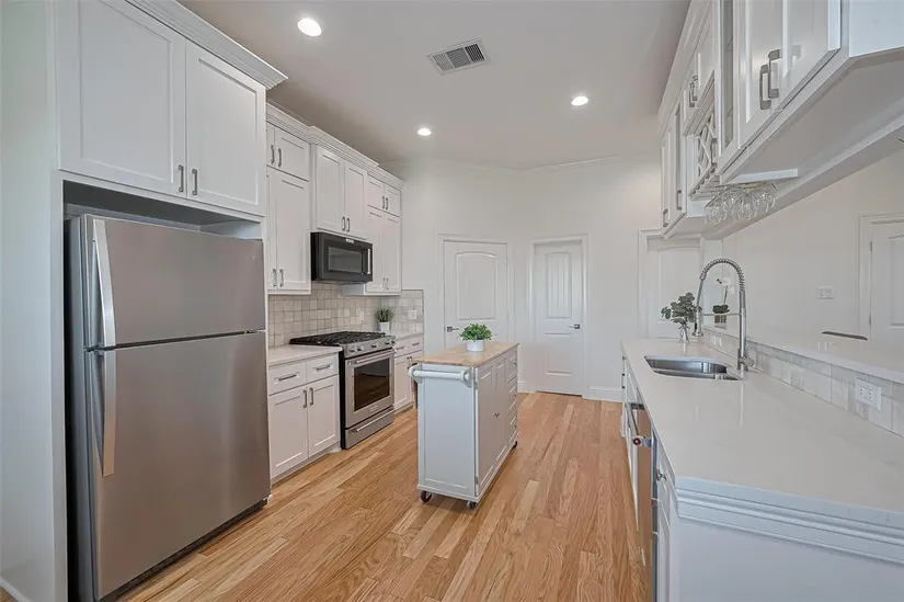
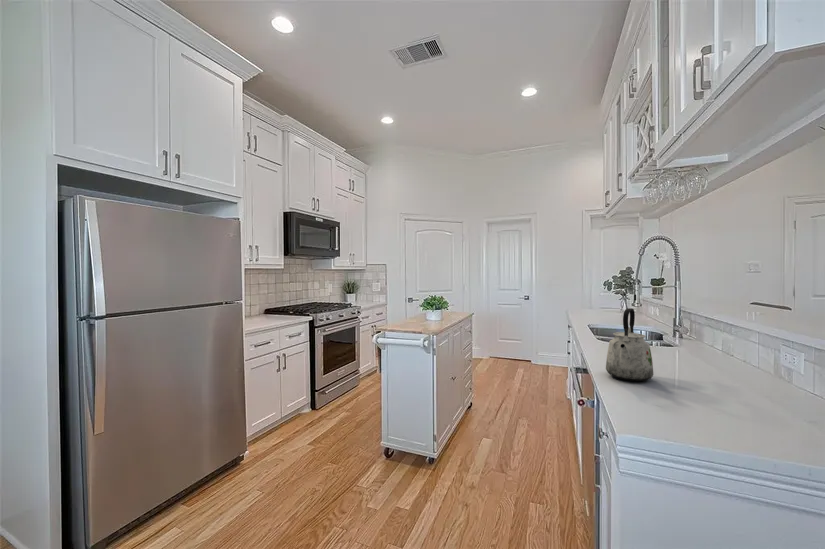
+ kettle (627, 344)
